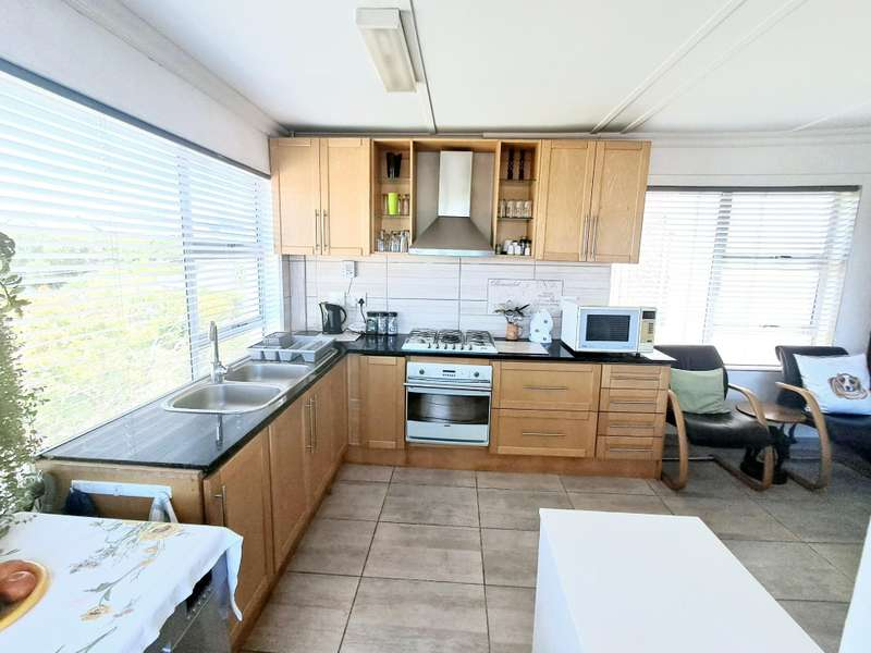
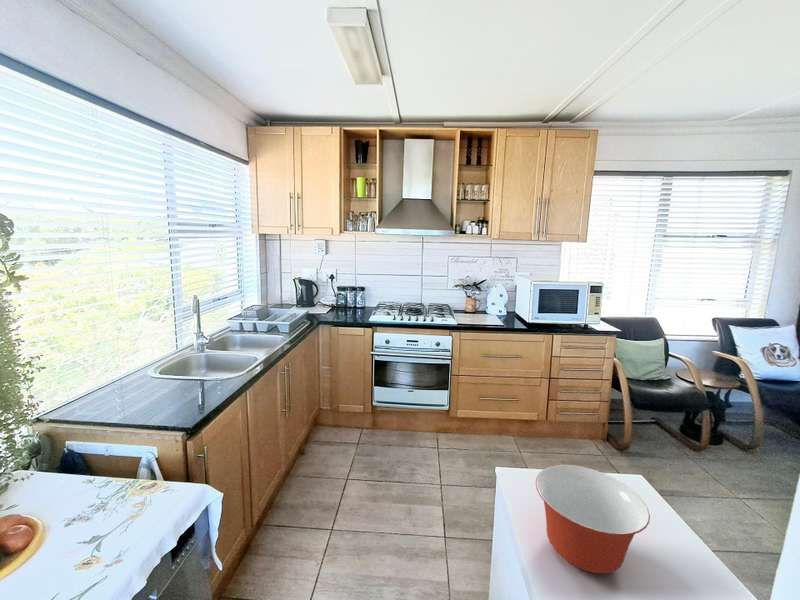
+ mixing bowl (585, 523)
